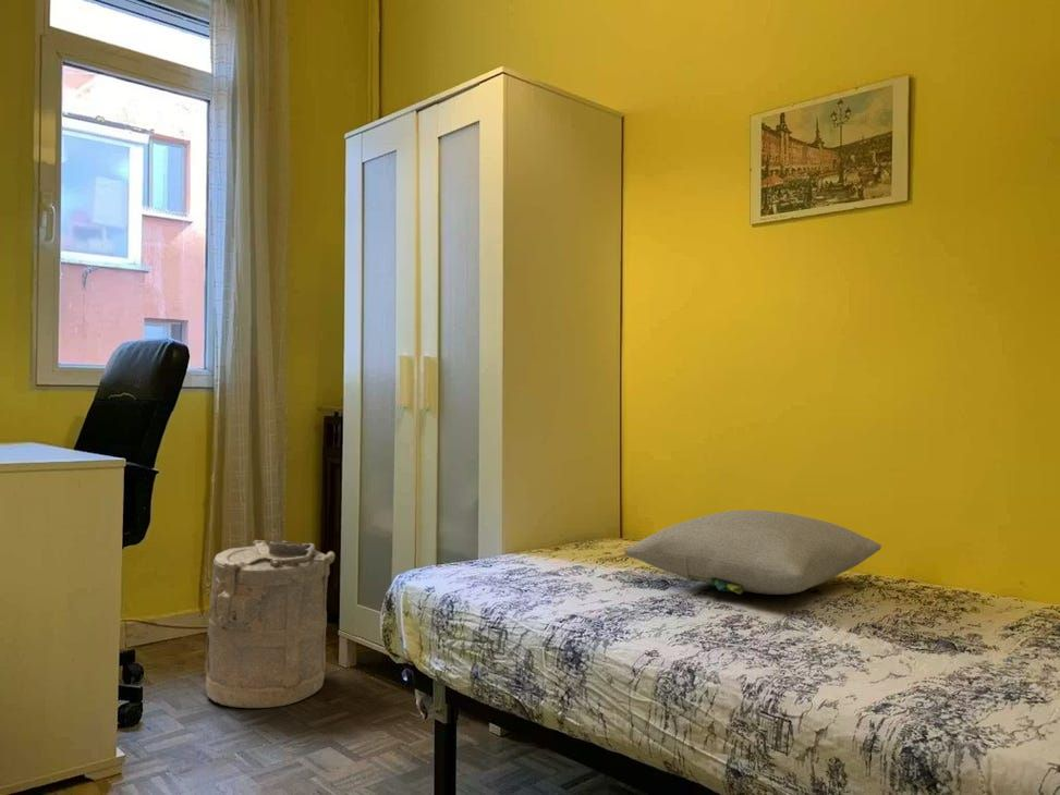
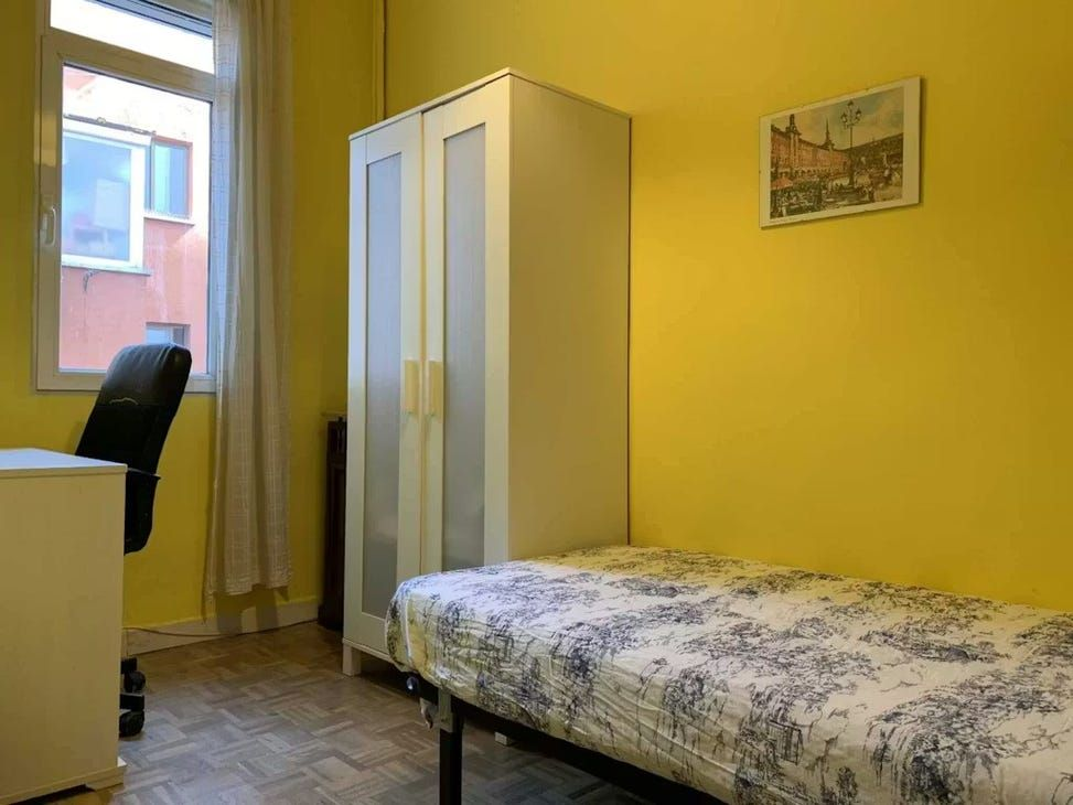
- pillow (753, 548)
- laundry hamper (263, 615)
